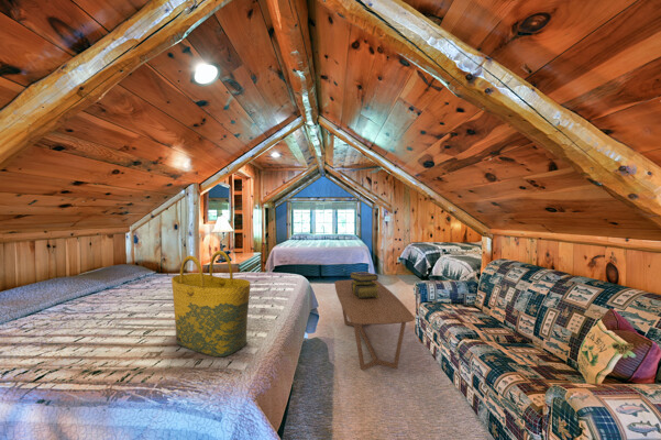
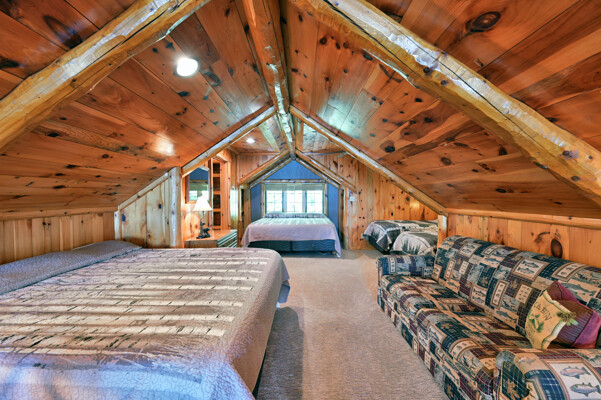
- tote bag (208, 298)
- stack of books (363, 283)
- coffee table (366, 319)
